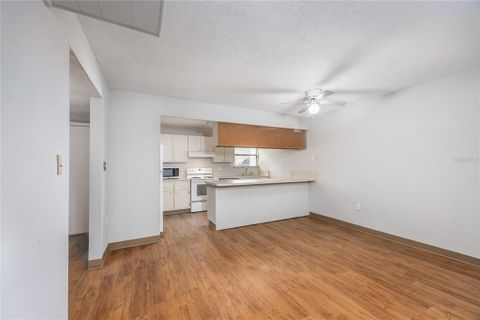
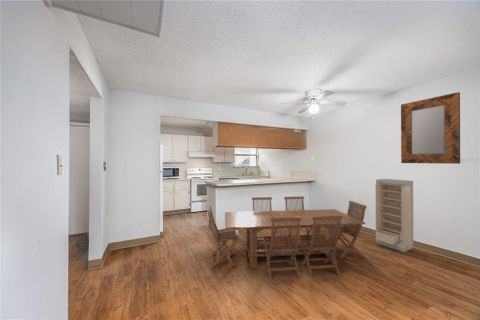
+ dining set (286, 230)
+ home mirror (427, 131)
+ storage cabinet (395, 213)
